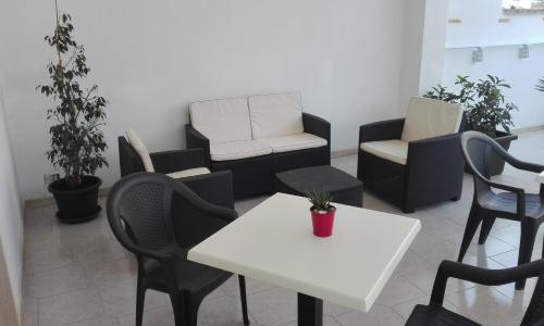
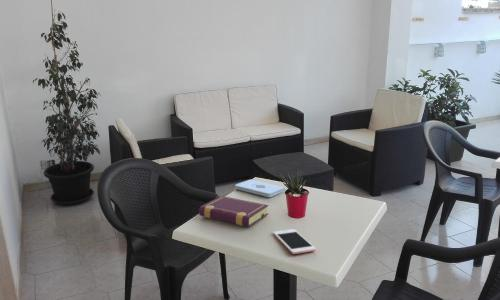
+ book (234, 210)
+ notepad (259, 187)
+ cell phone (293, 240)
